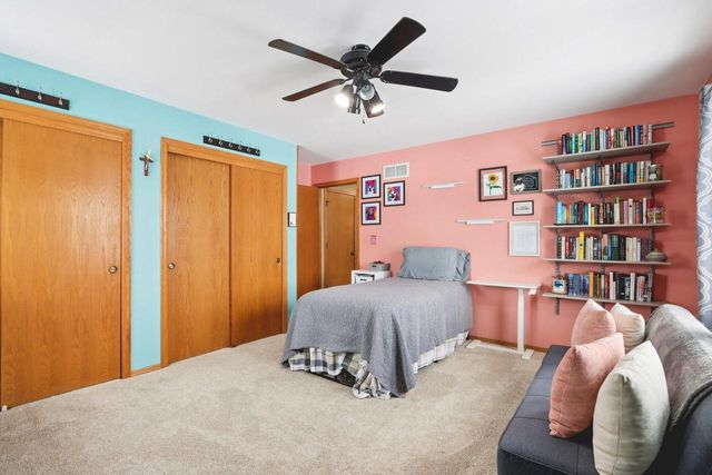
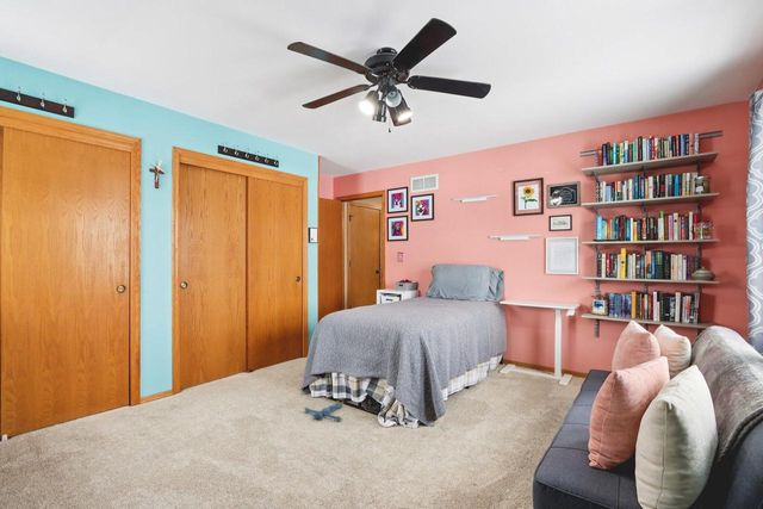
+ plush toy (328, 409)
